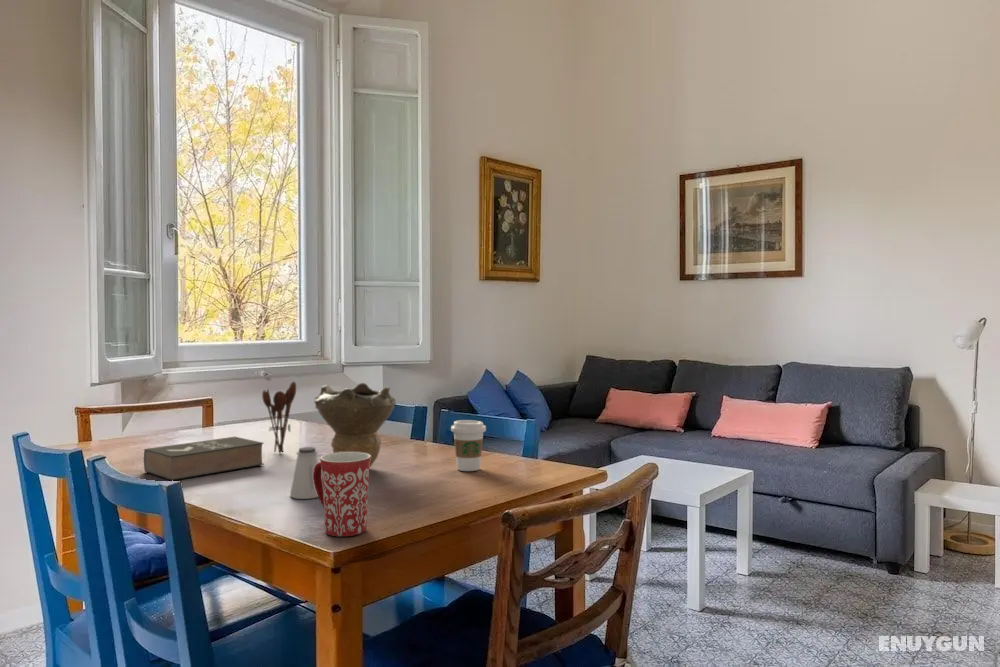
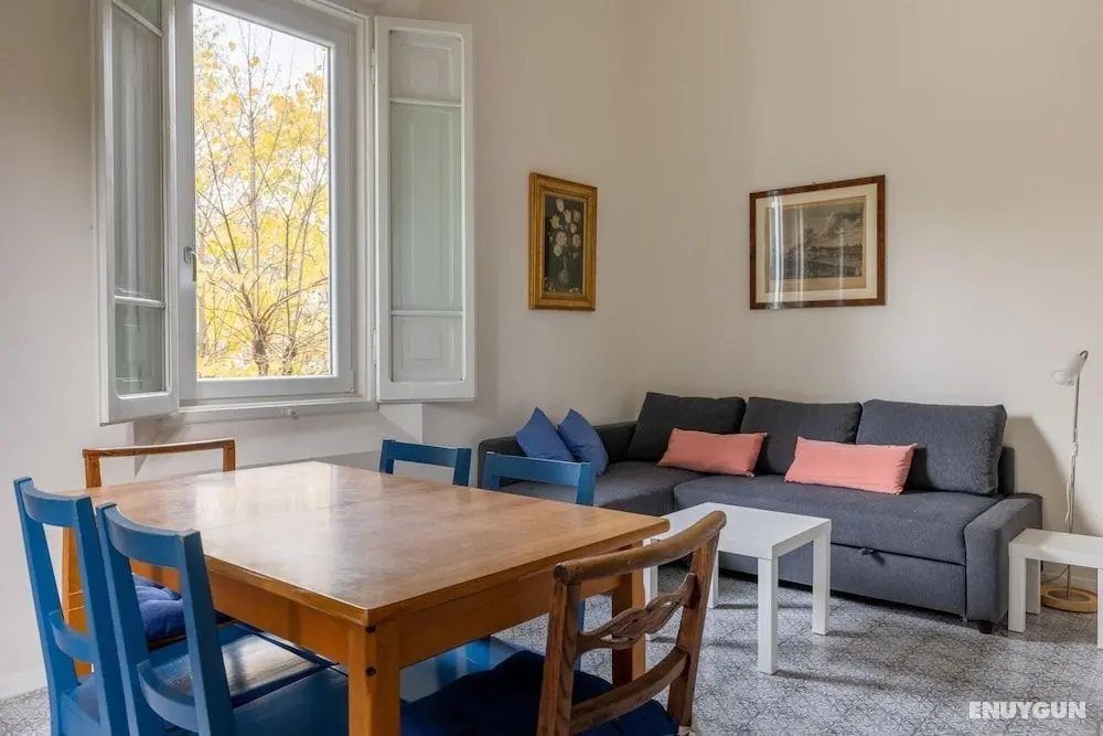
- decorative bowl (355, 427)
- book (205, 456)
- coffee cup (468, 445)
- mug (339, 492)
- utensil holder (281, 417)
- saltshaker (307, 471)
